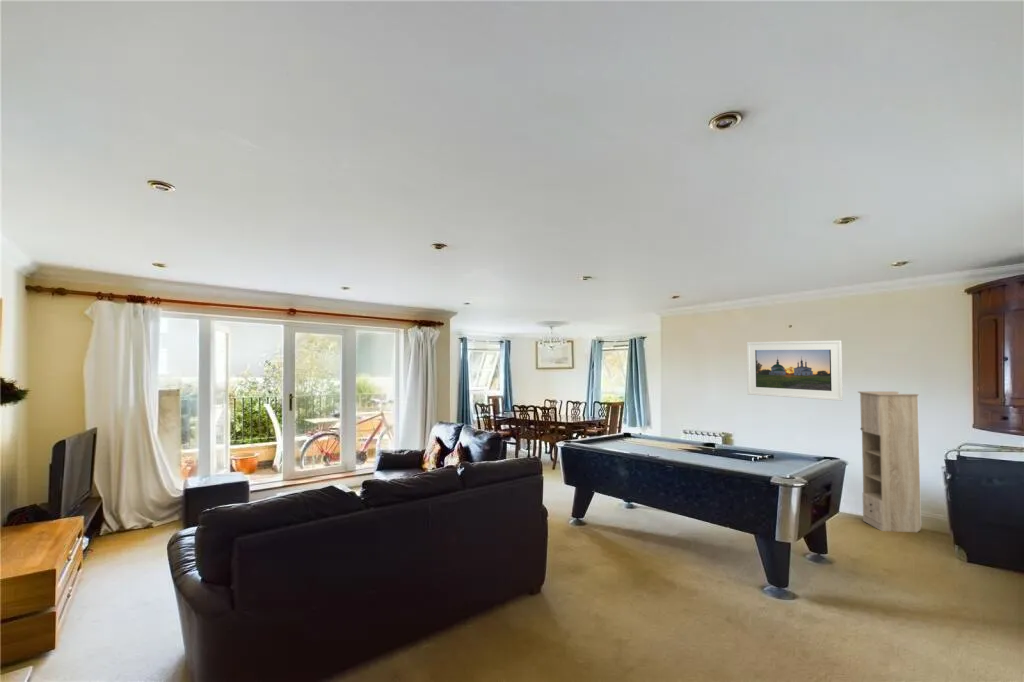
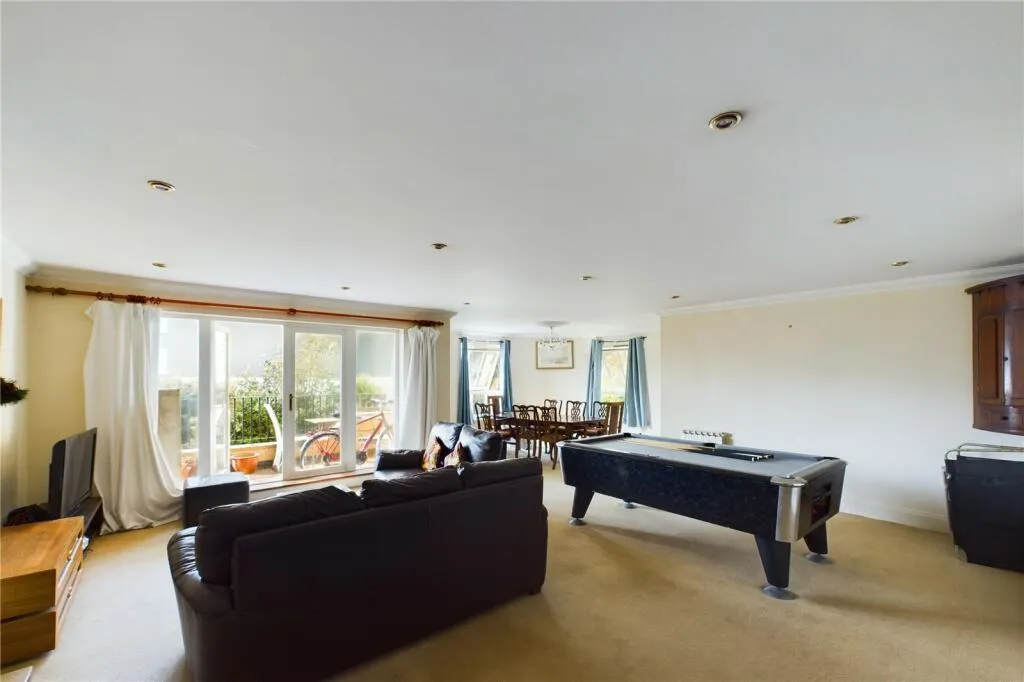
- storage cabinet (888, 459)
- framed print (791, 369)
